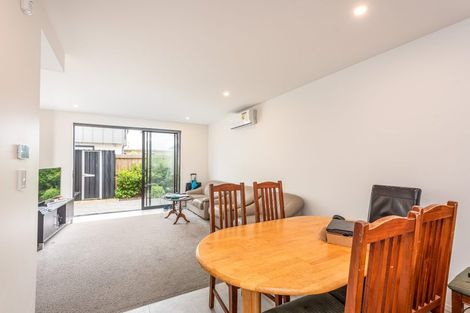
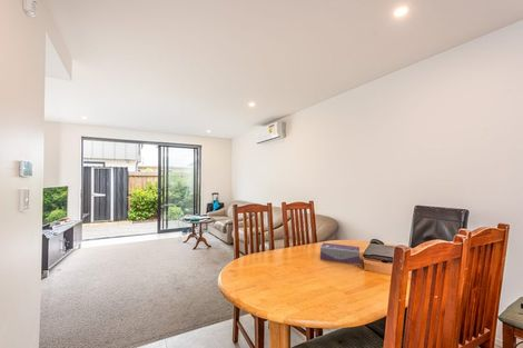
+ tissue box (339, 252)
